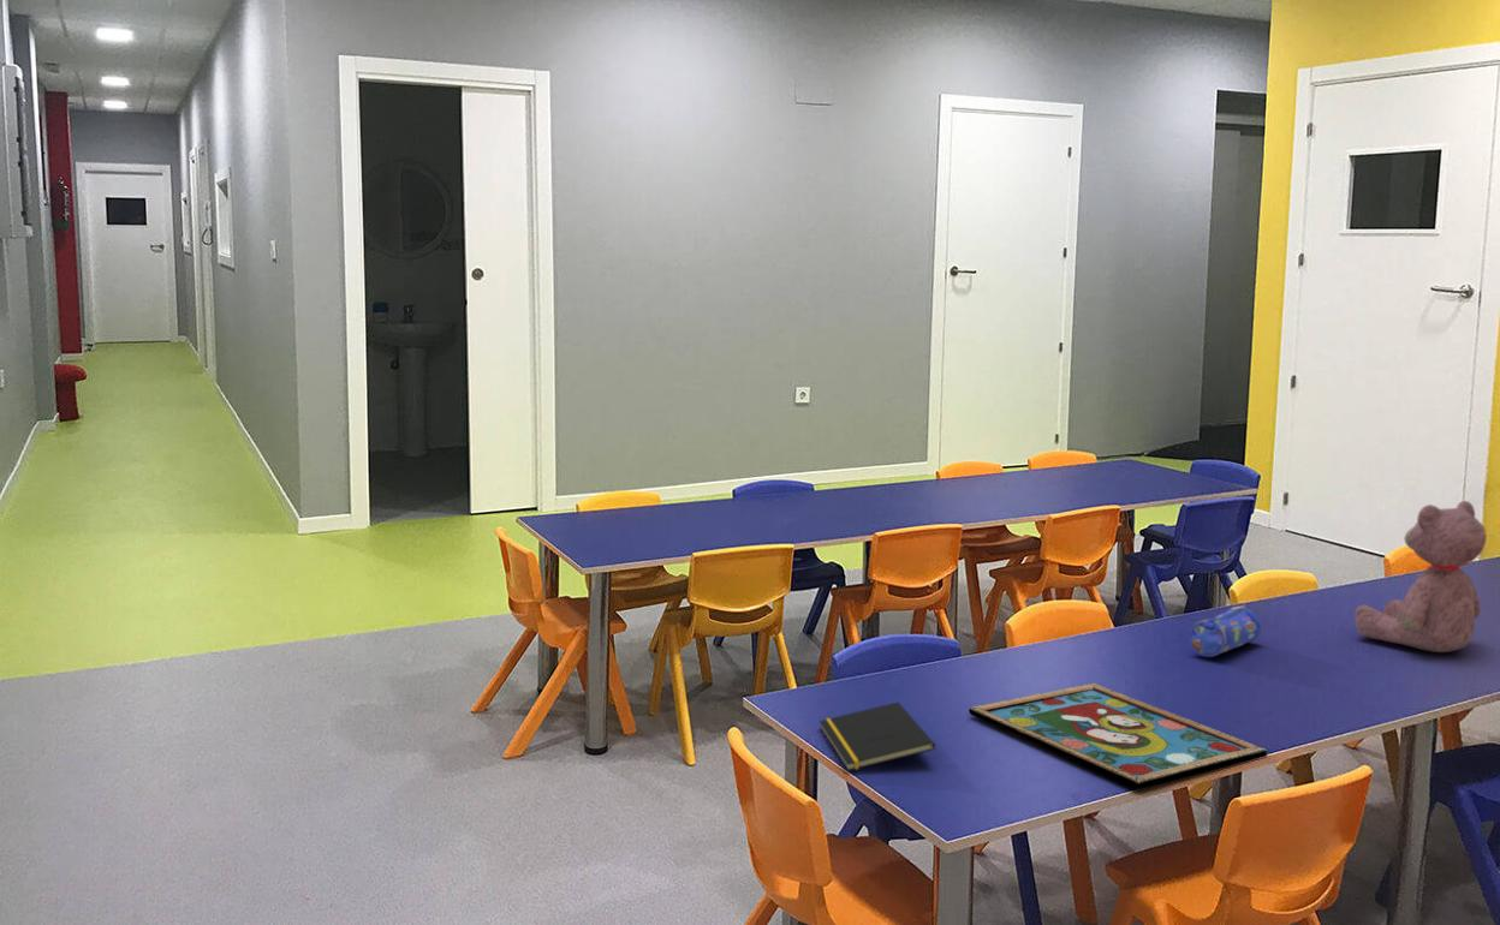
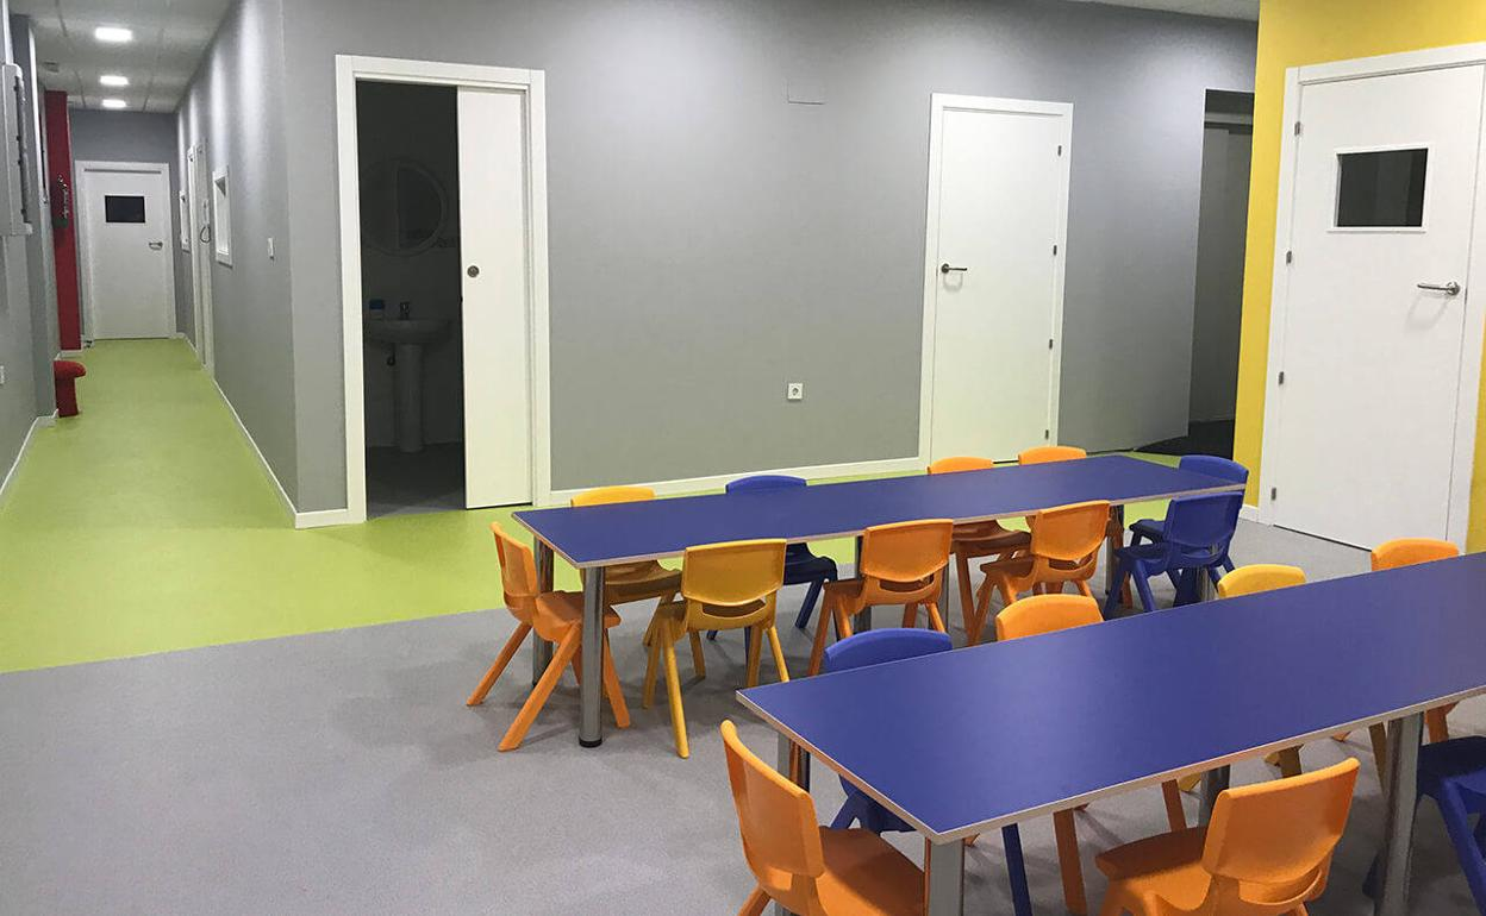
- notepad (874, 734)
- pencil case (1226, 629)
- framed painting (1112, 729)
- teddy bear (1423, 572)
